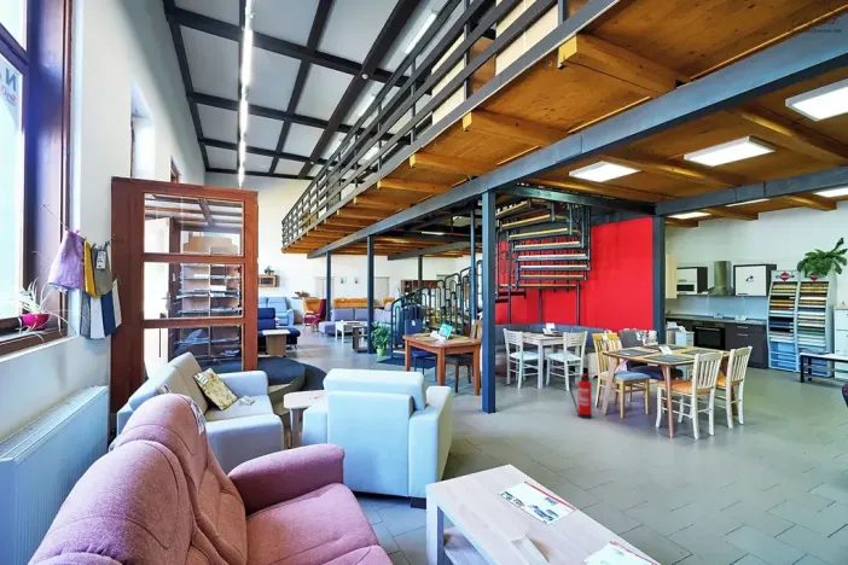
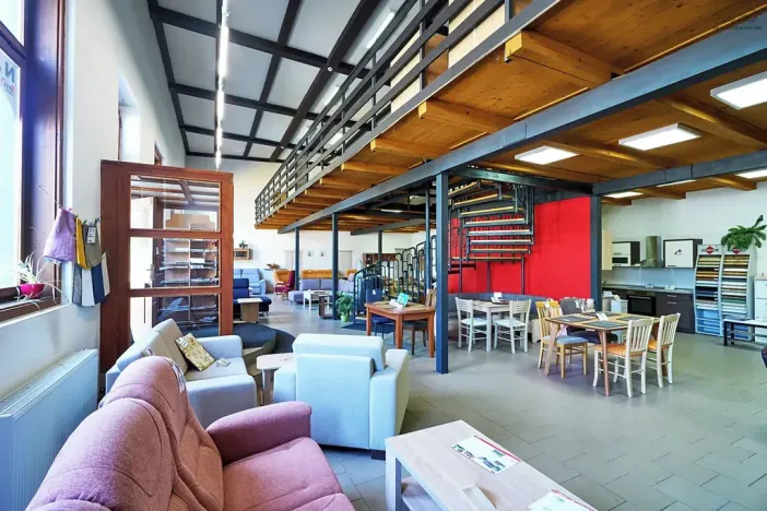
- fire extinguisher (581, 392)
